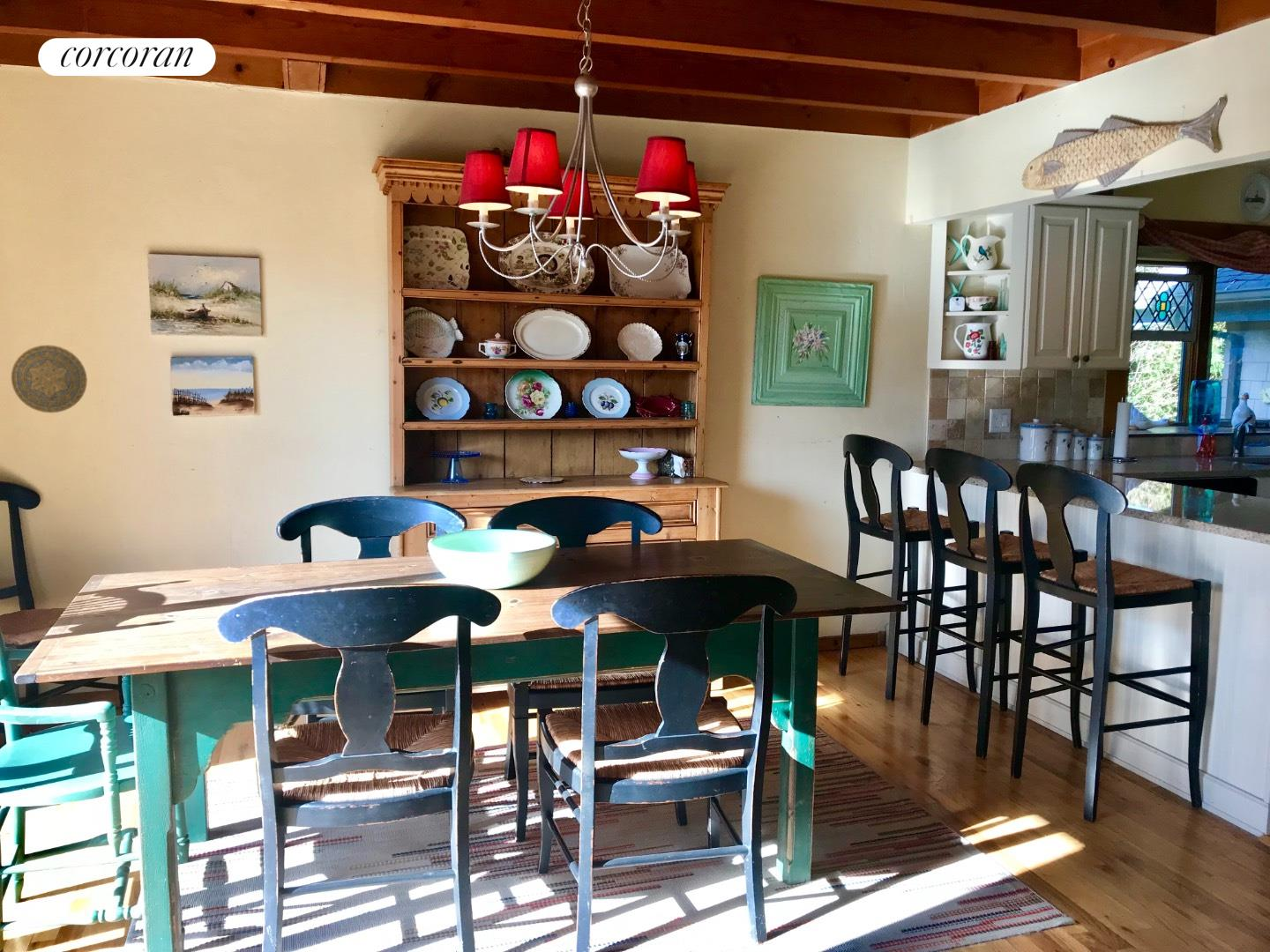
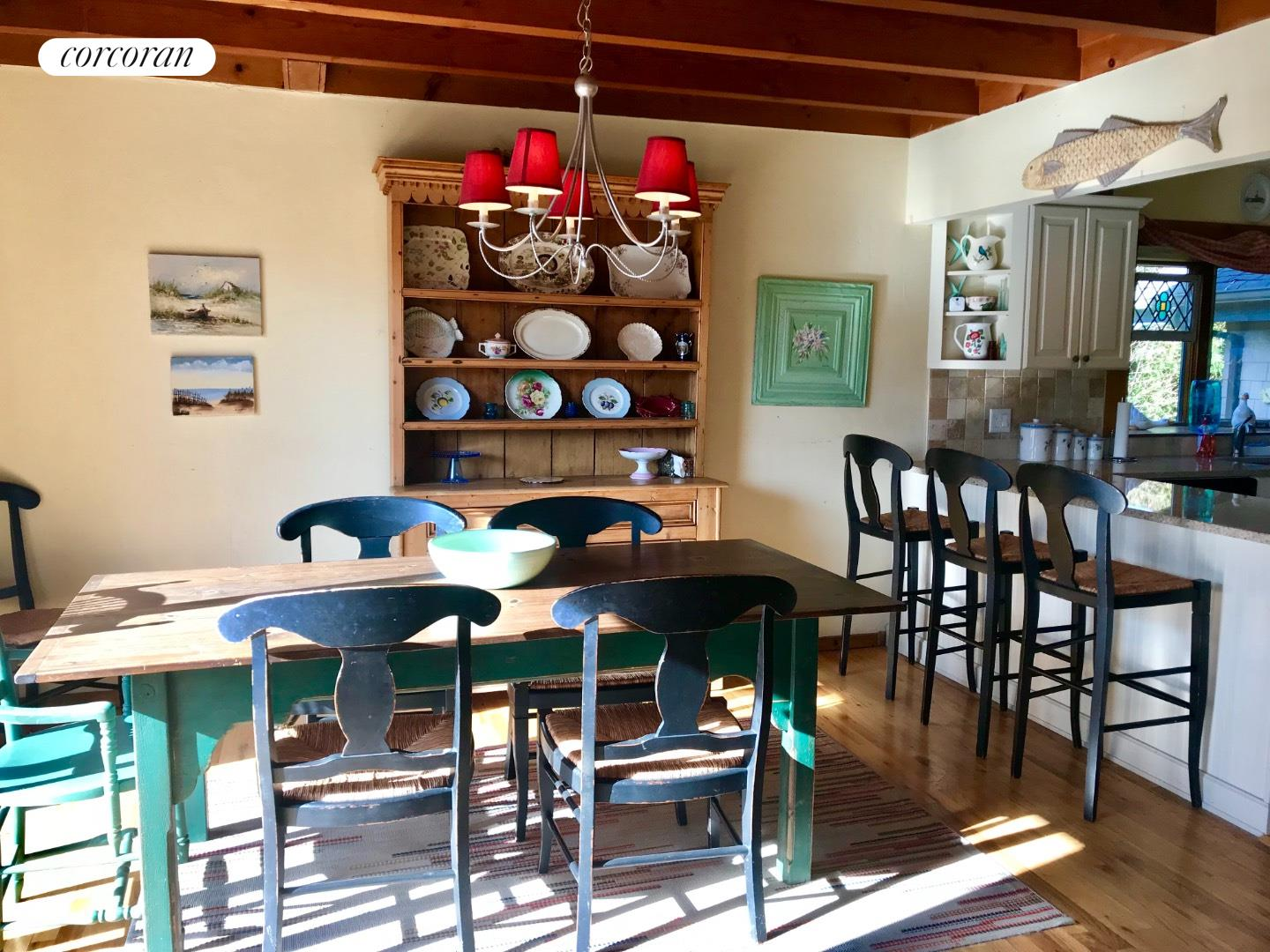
- decorative plate (49, 379)
